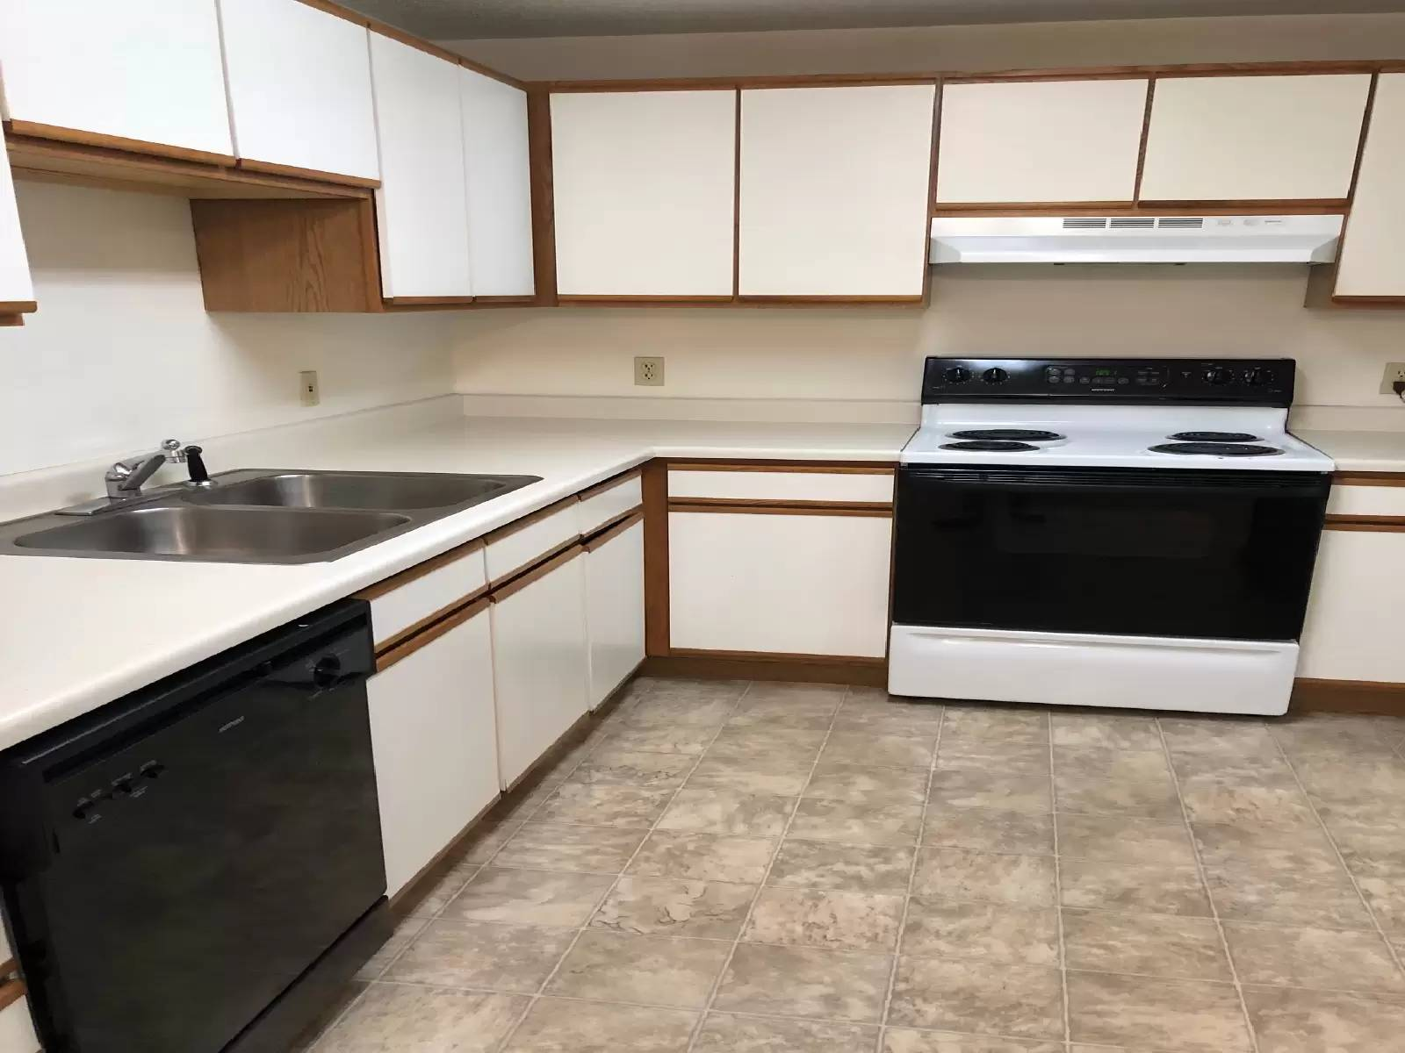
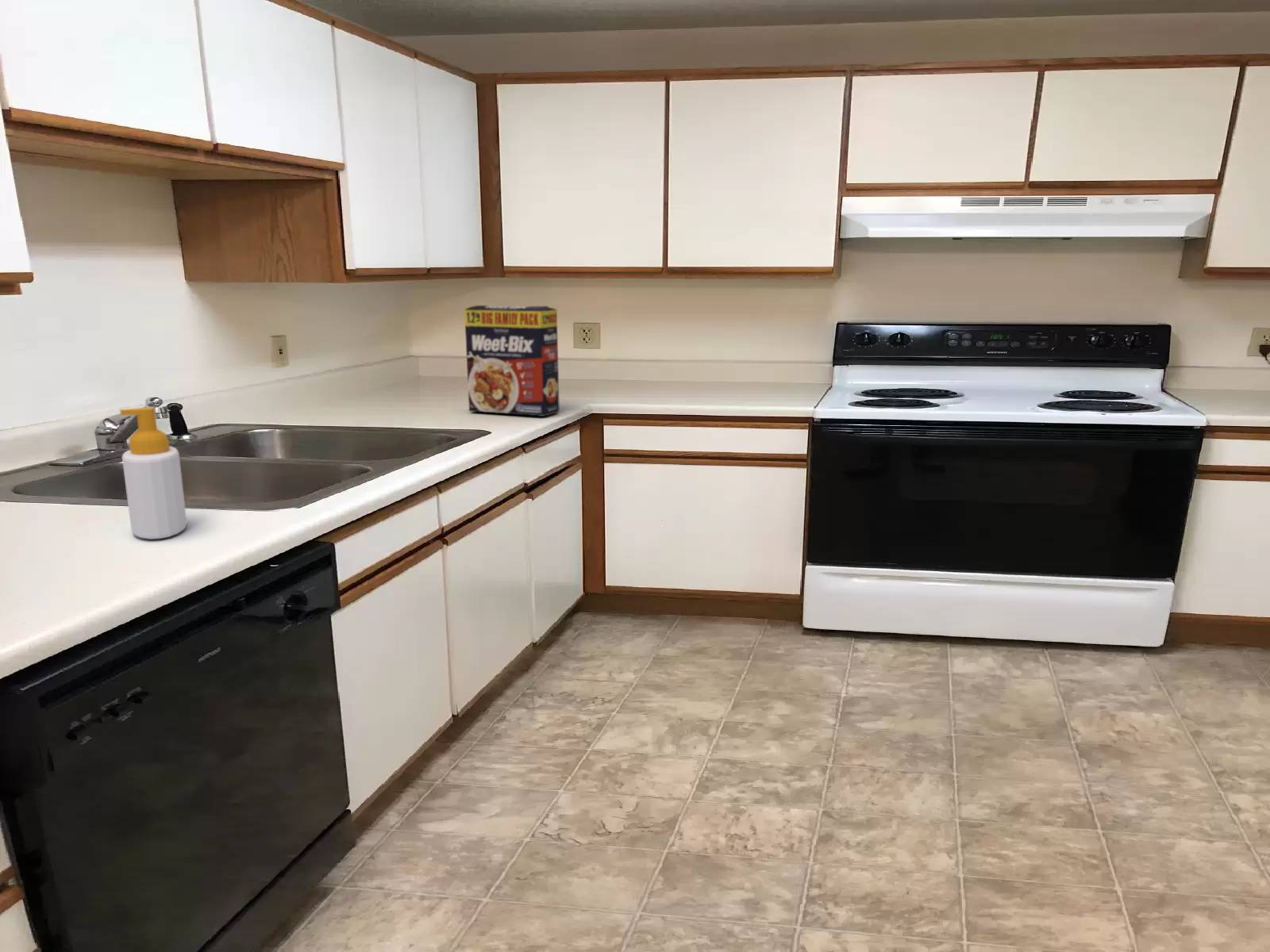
+ soap bottle (152, 470)
+ cereal box (512, 359)
